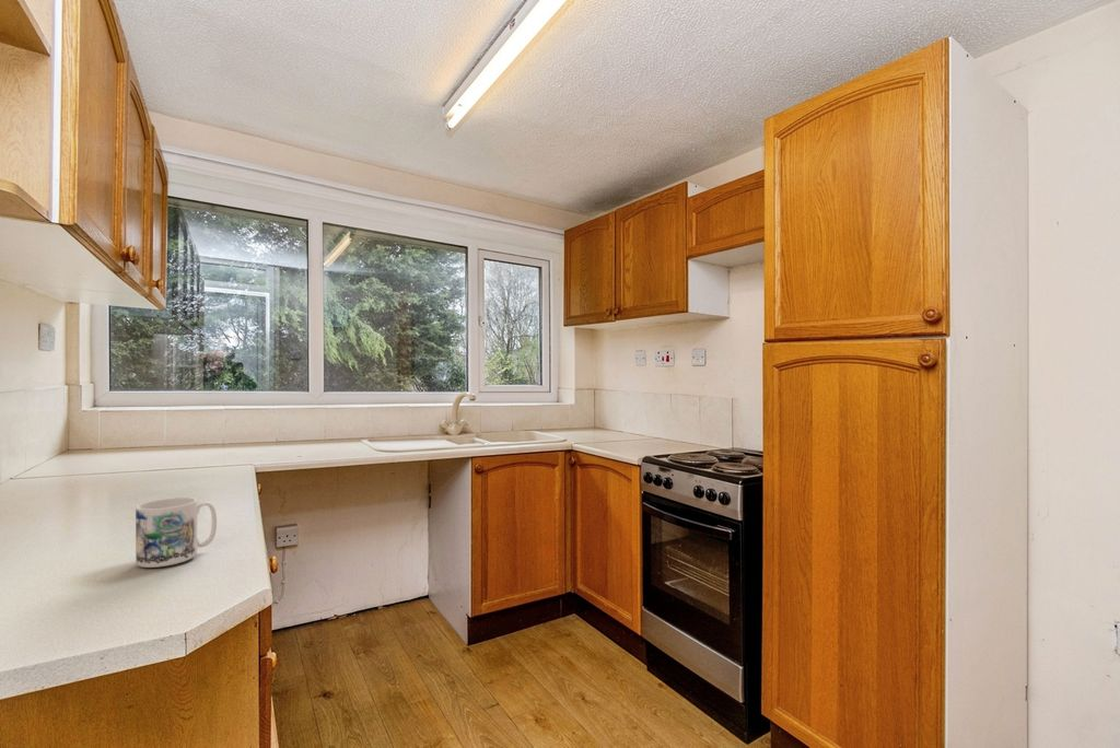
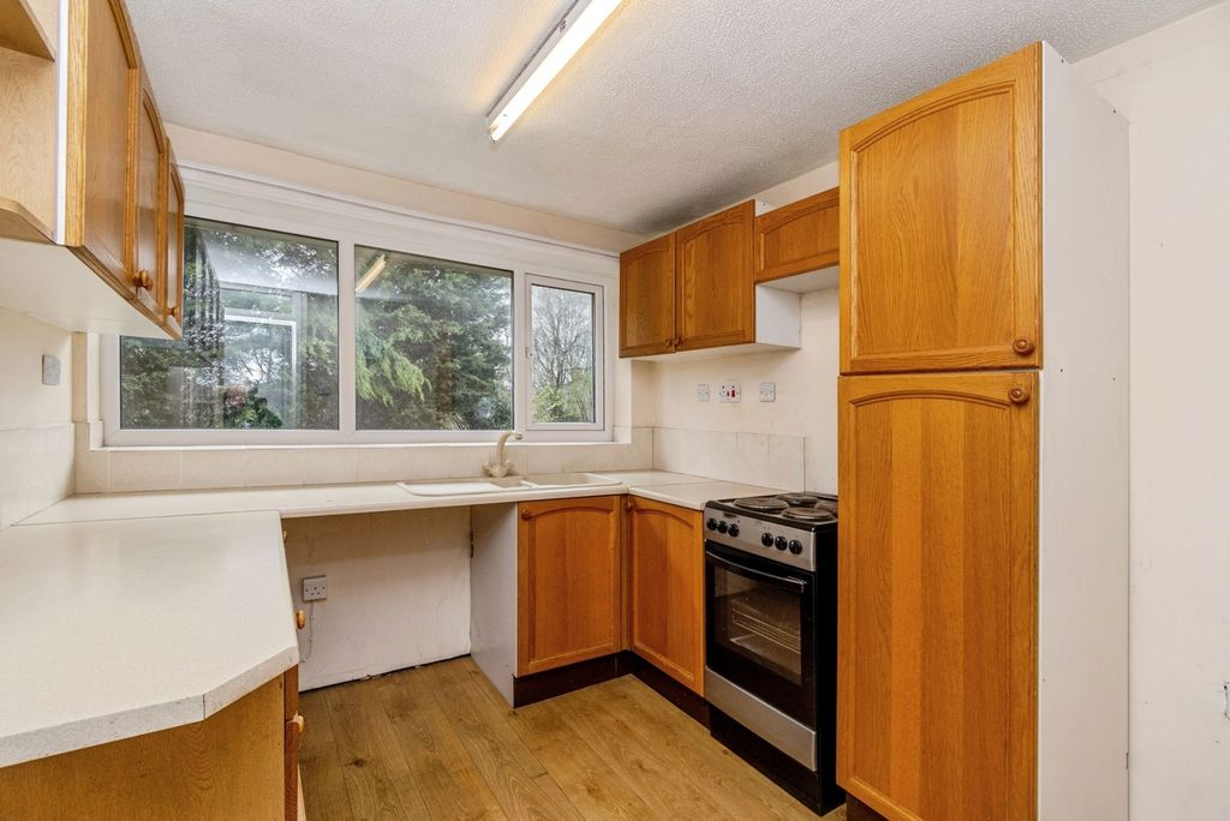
- mug (178, 529)
